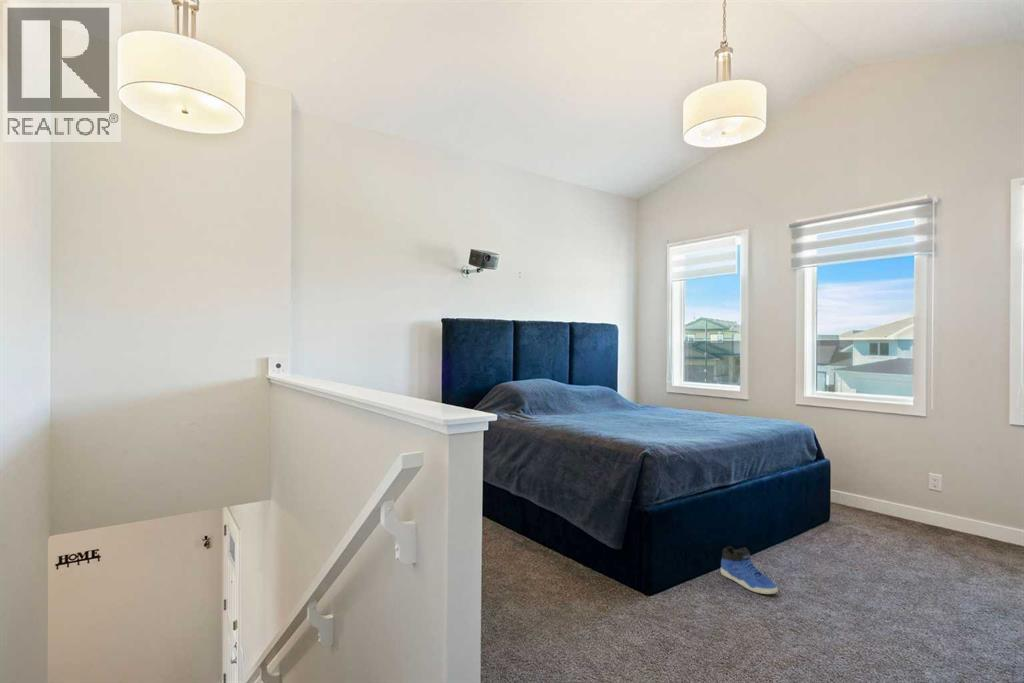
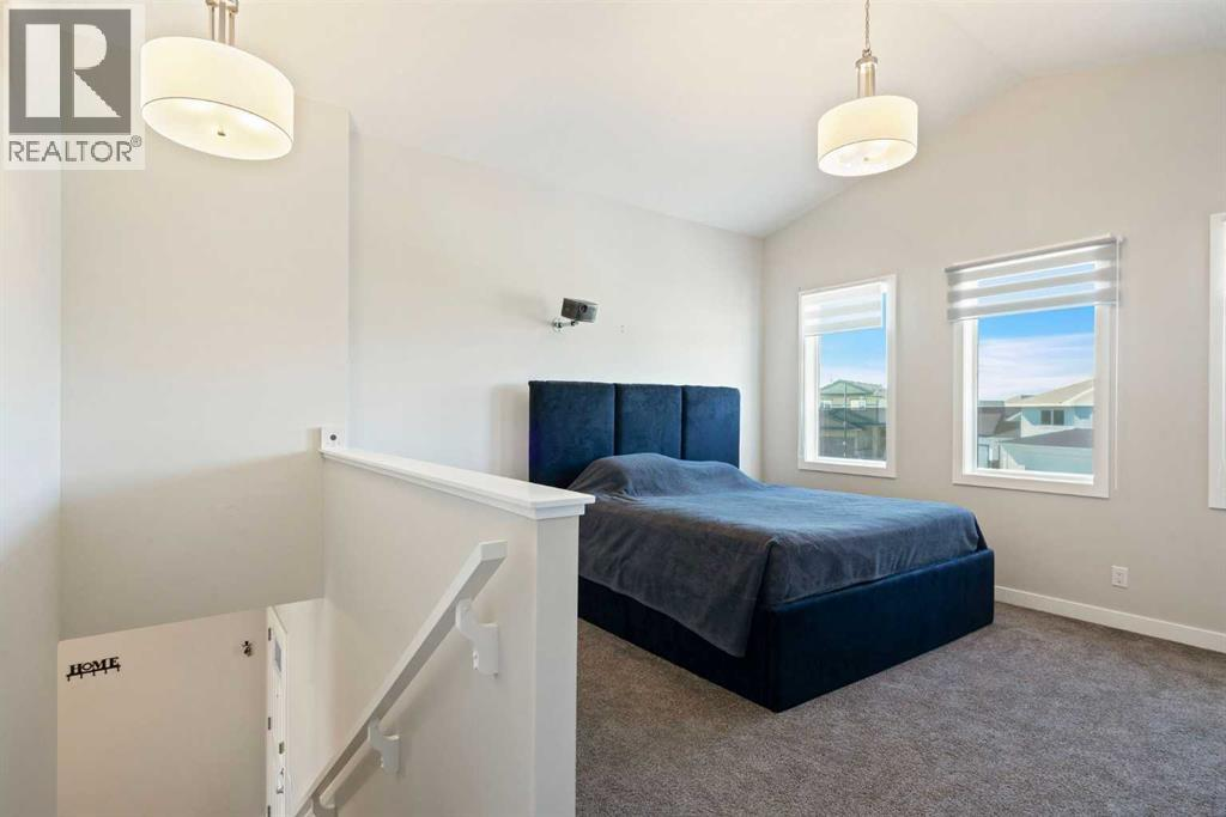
- sneaker (747, 567)
